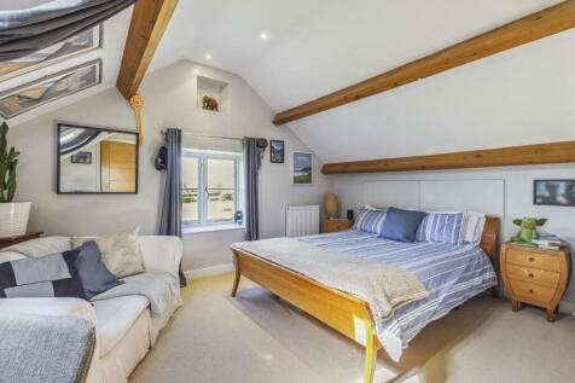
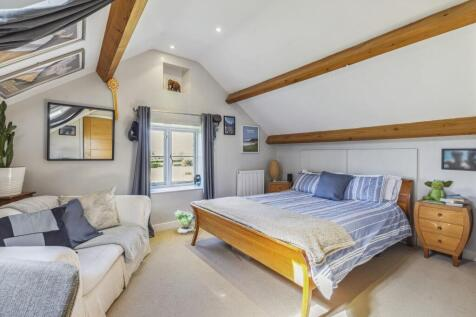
+ potted plant (184, 219)
